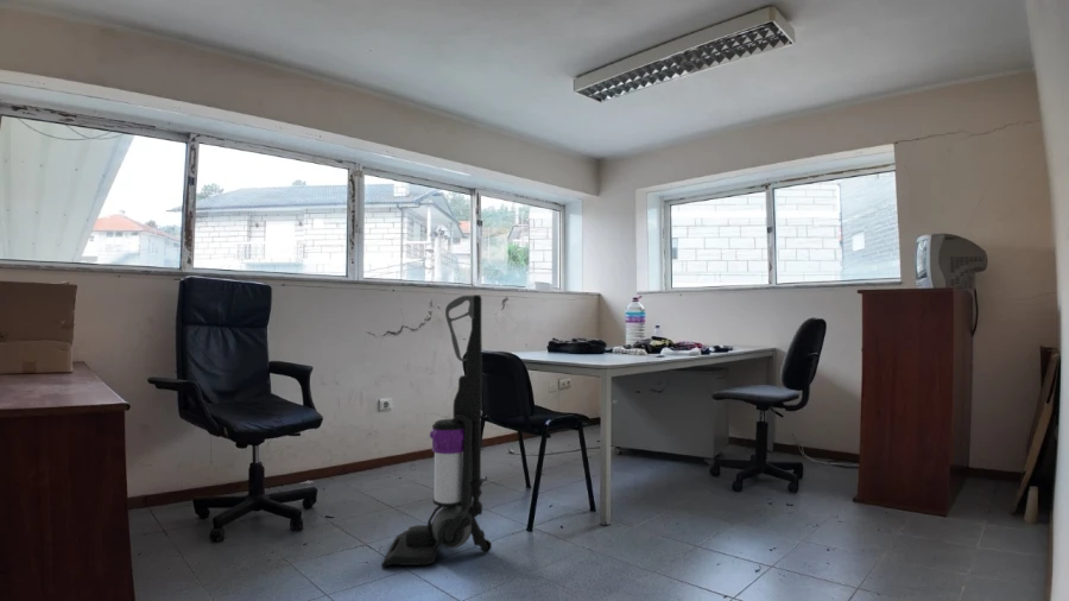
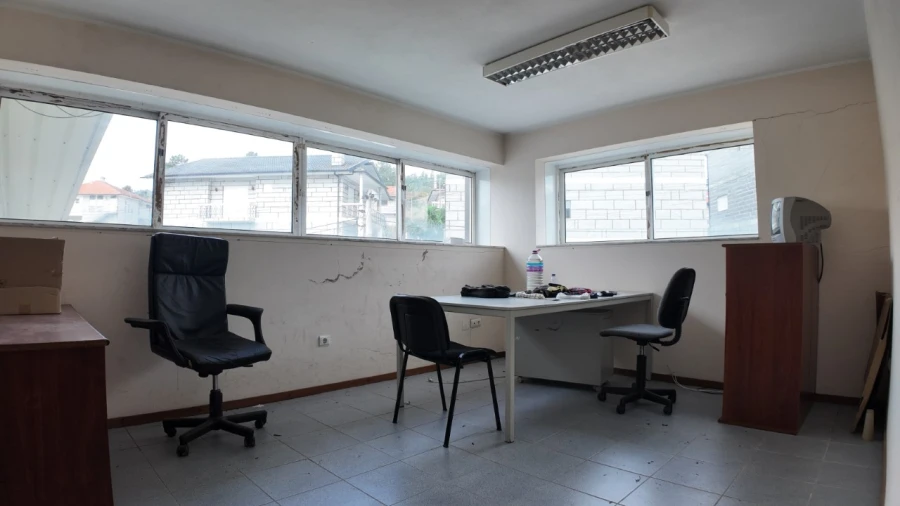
- vacuum cleaner (441, 423)
